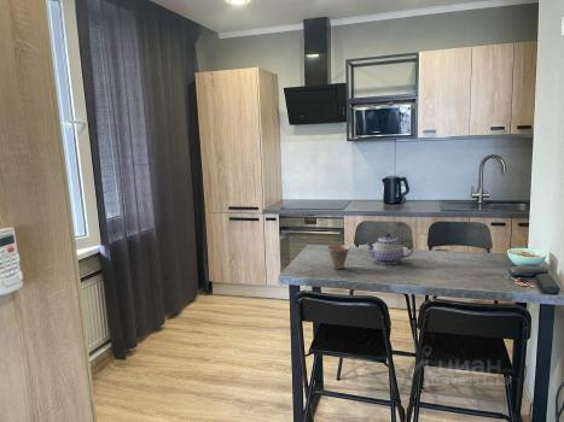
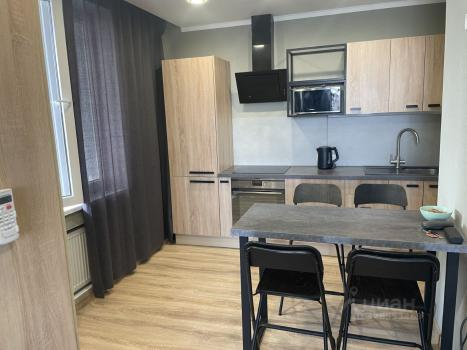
- cup (338, 257)
- teapot (388, 247)
